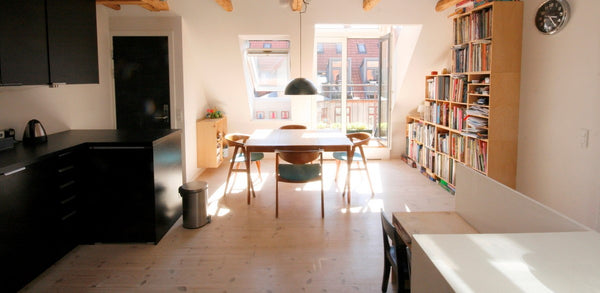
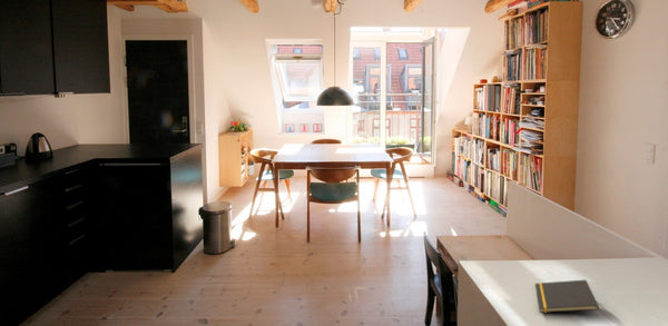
+ notepad (563, 295)
